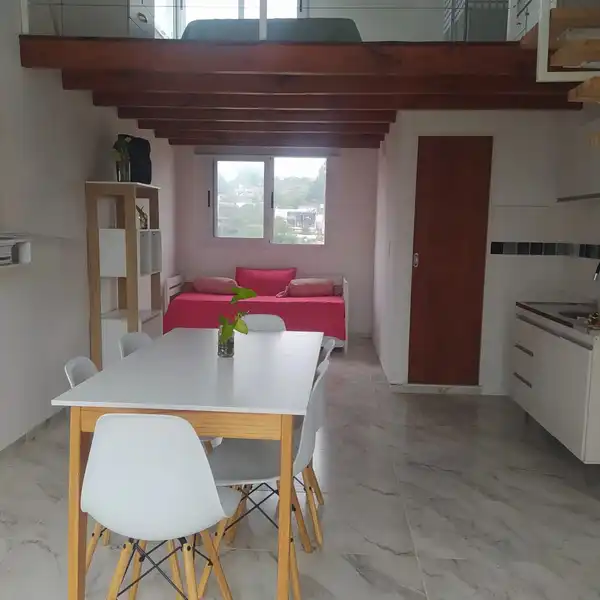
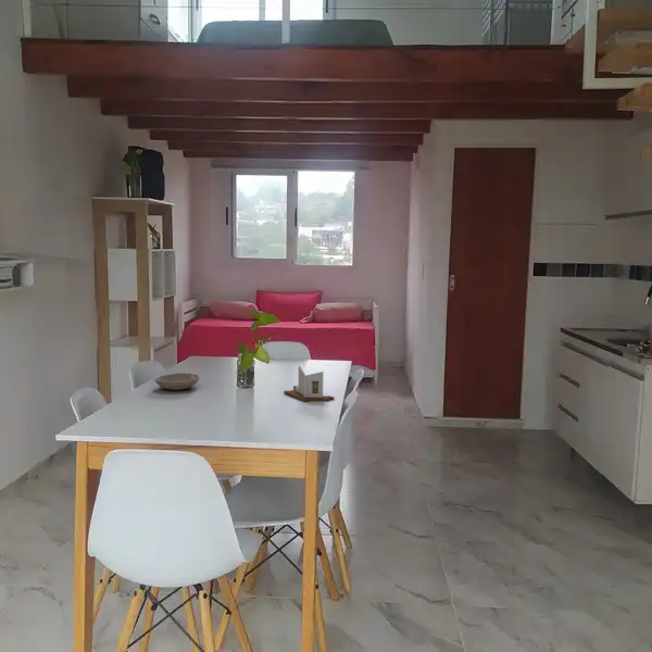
+ bowl (177, 381)
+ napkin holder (309, 380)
